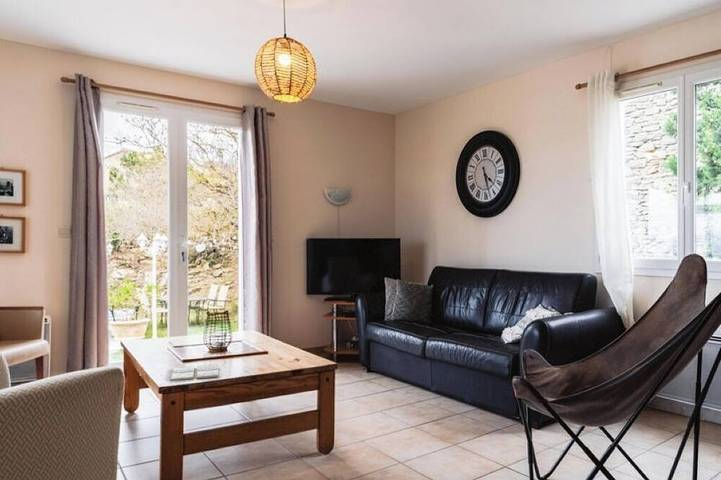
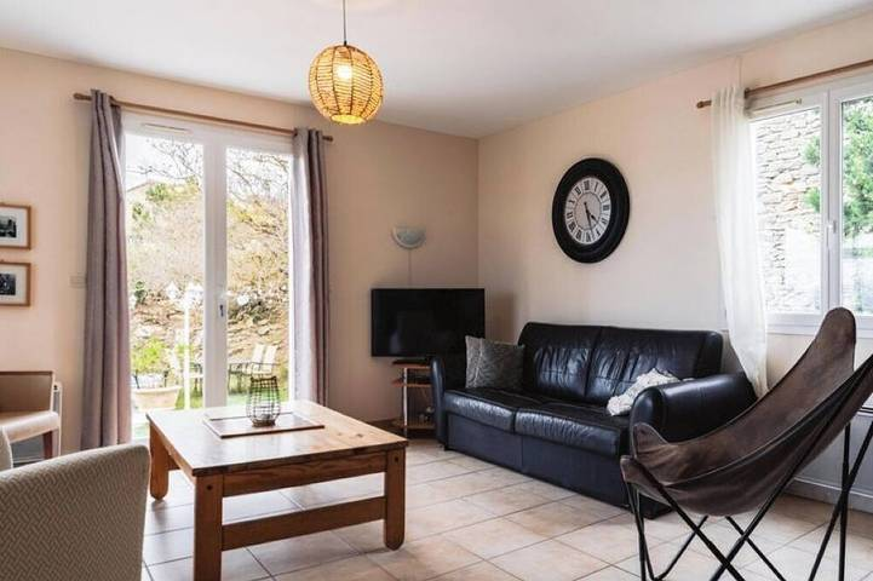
- drink coaster (193, 372)
